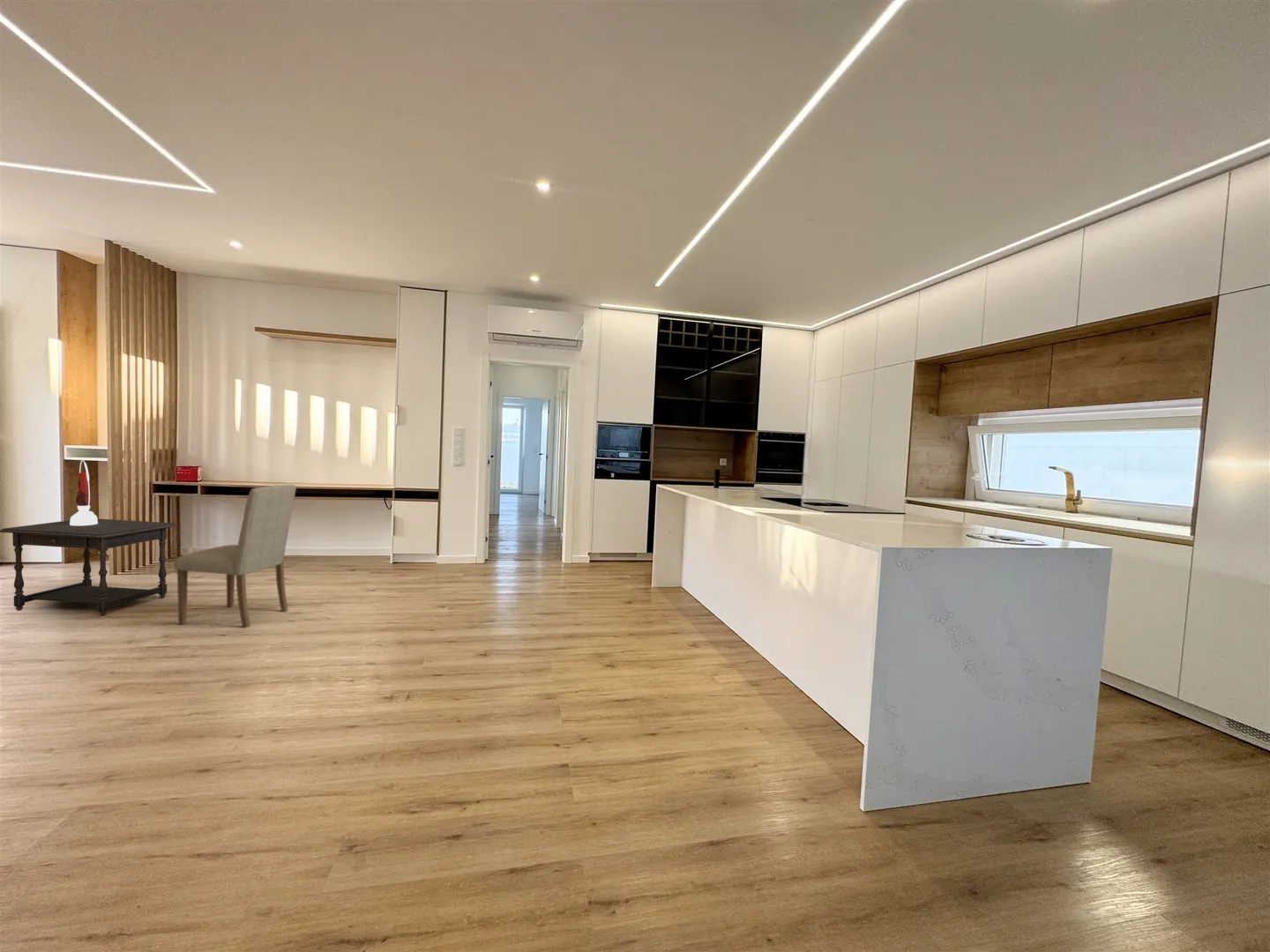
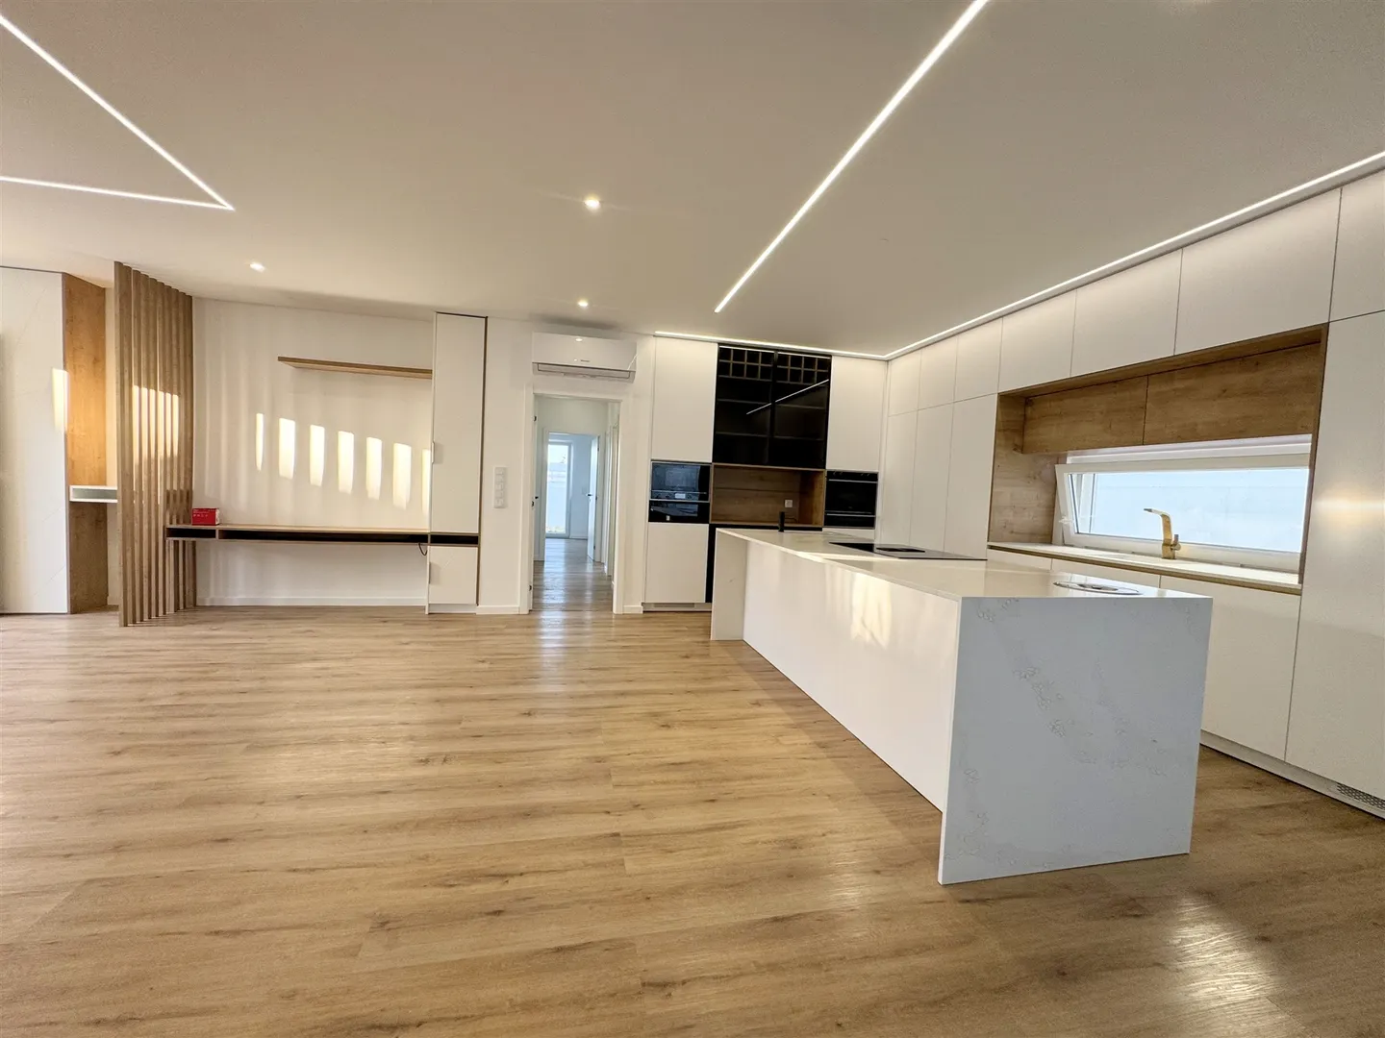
- dining chair (239, 550)
- table lamp (83, 492)
- side table (90, 565)
